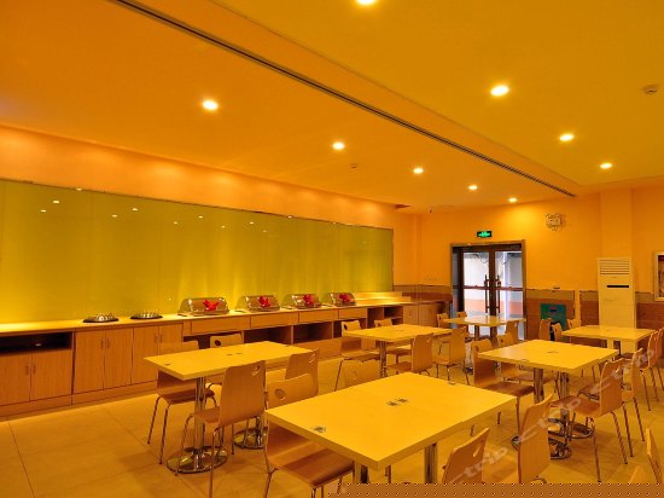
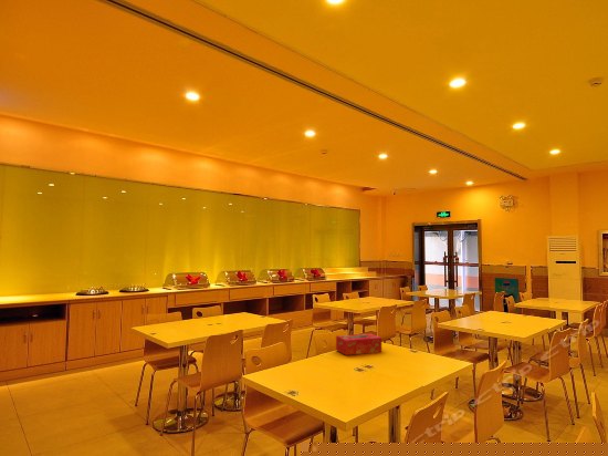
+ tissue box (358, 343)
